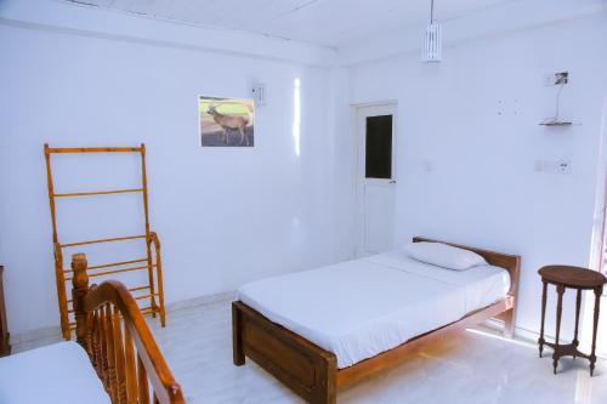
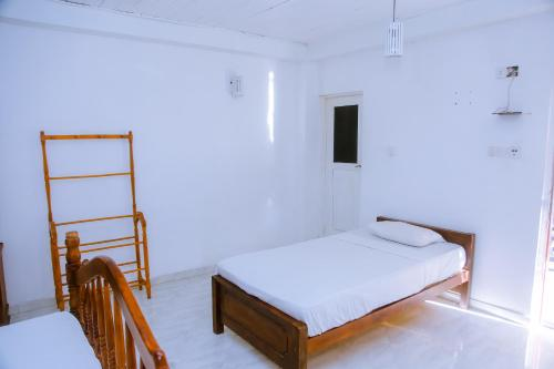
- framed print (227, 123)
- side table (575, 319)
